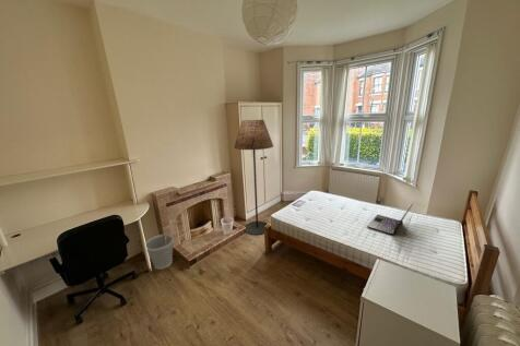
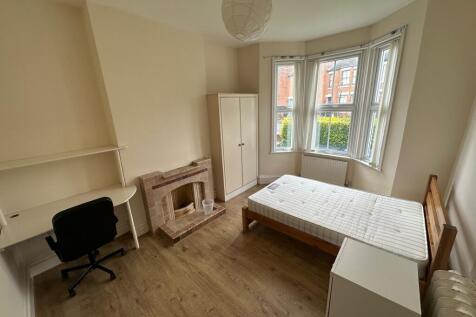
- laptop (389, 217)
- floor lamp (255, 178)
- wastebasket (161, 252)
